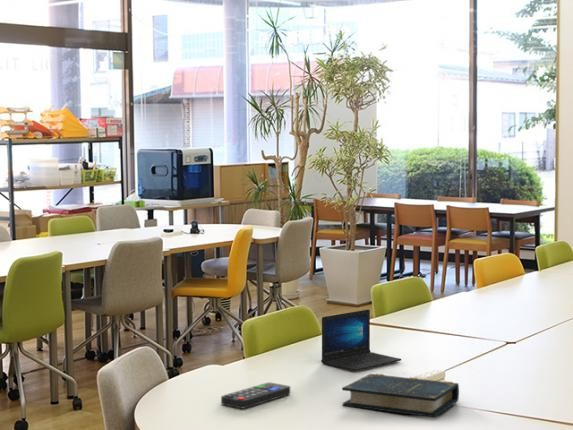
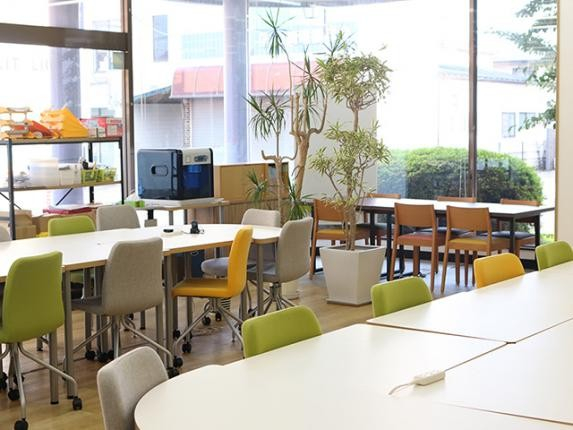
- remote control (256, 394)
- laptop (361, 339)
- book (401, 394)
